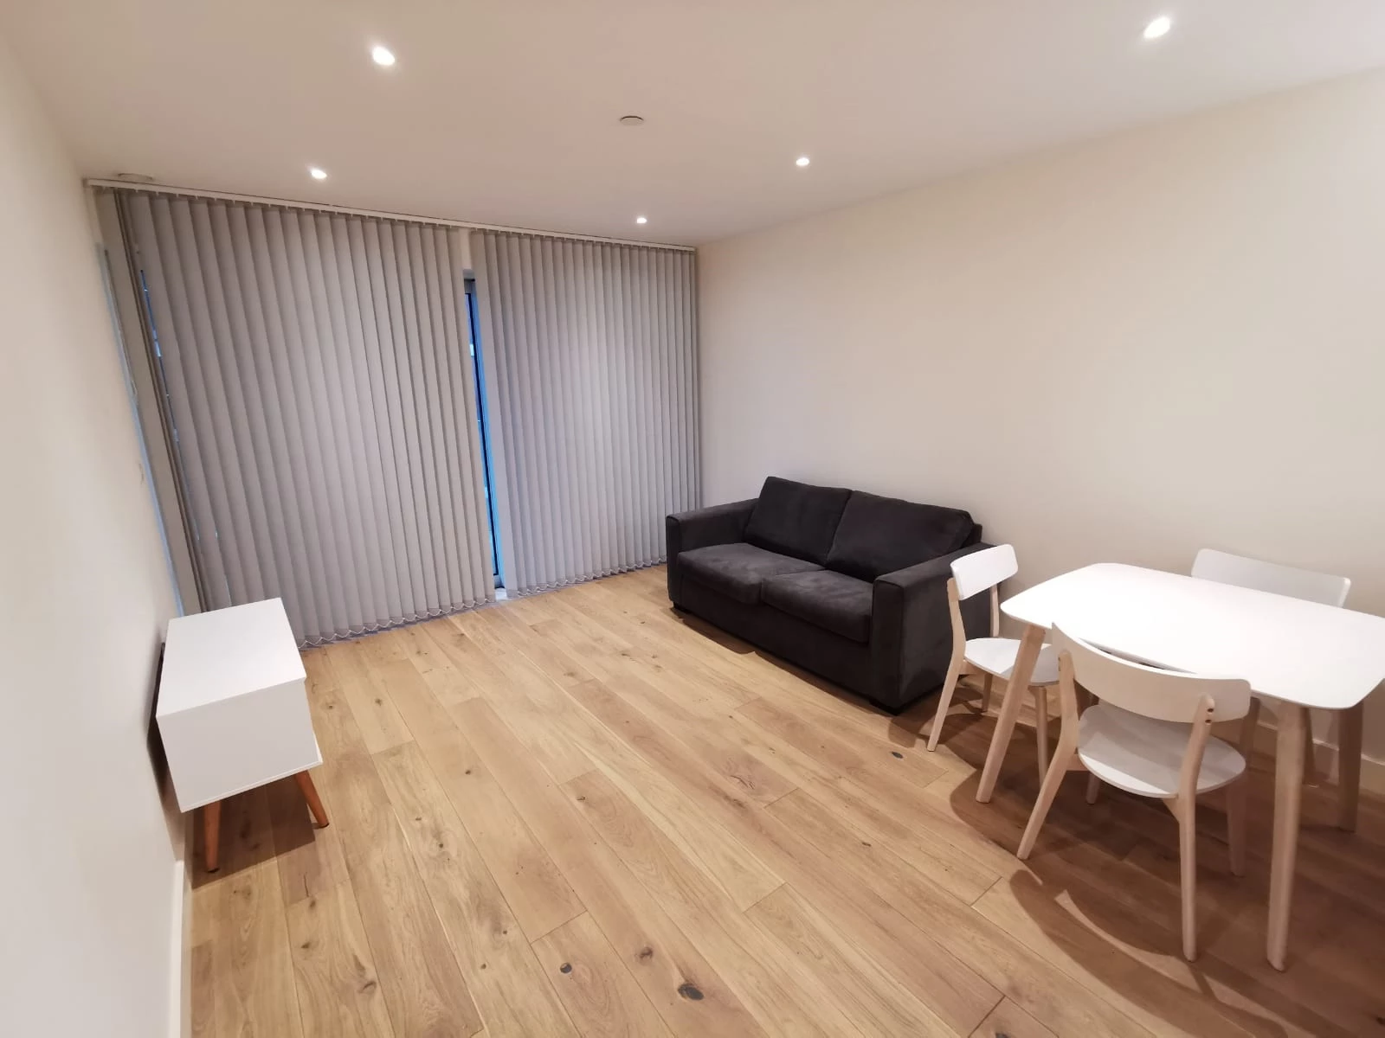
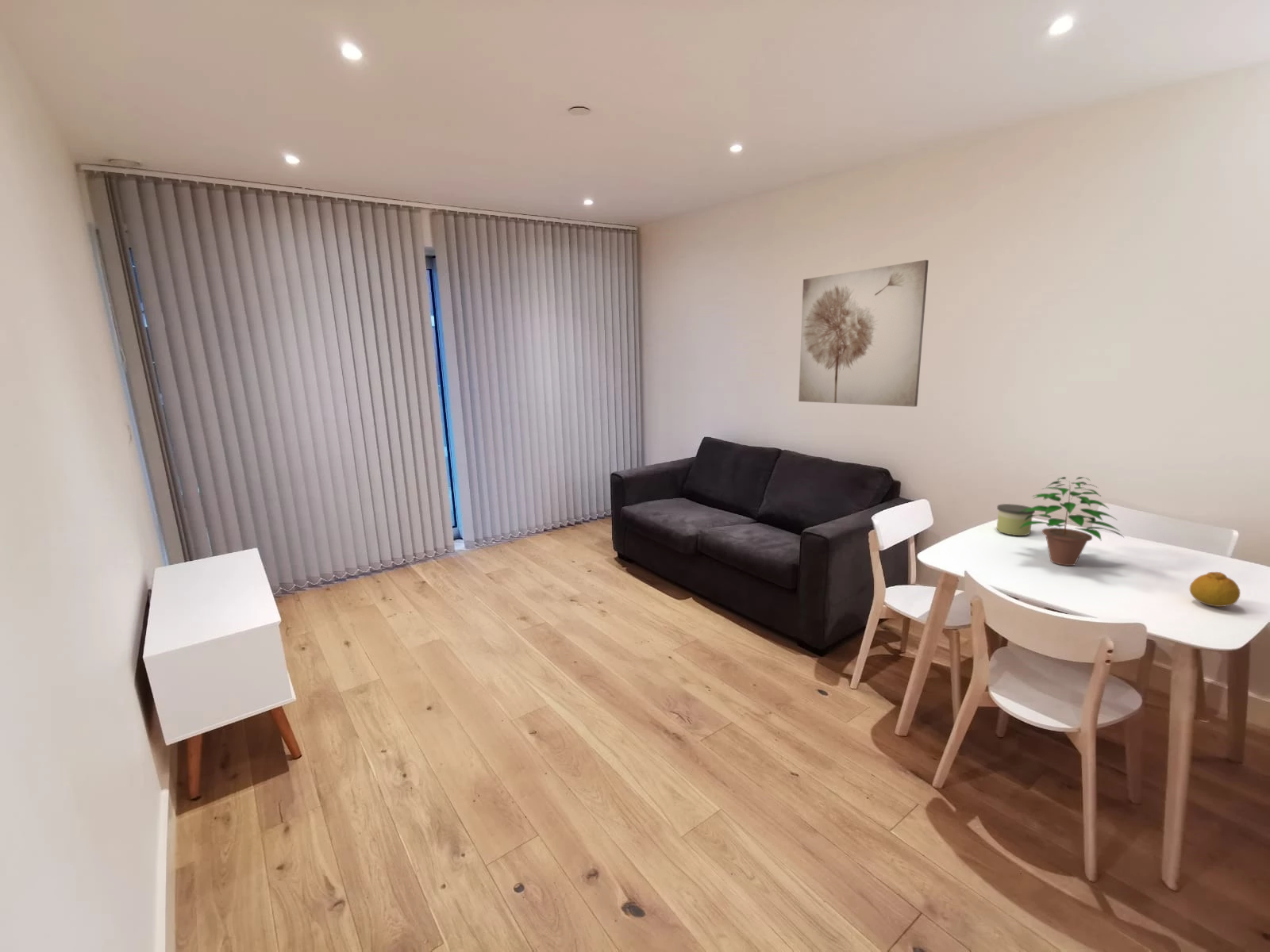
+ candle (1014, 520)
+ fruit (1214, 589)
+ wall art (856, 338)
+ potted plant (1070, 518)
